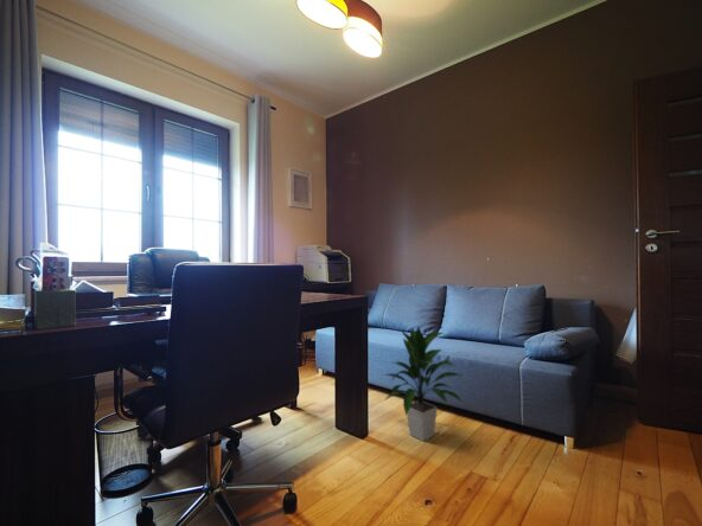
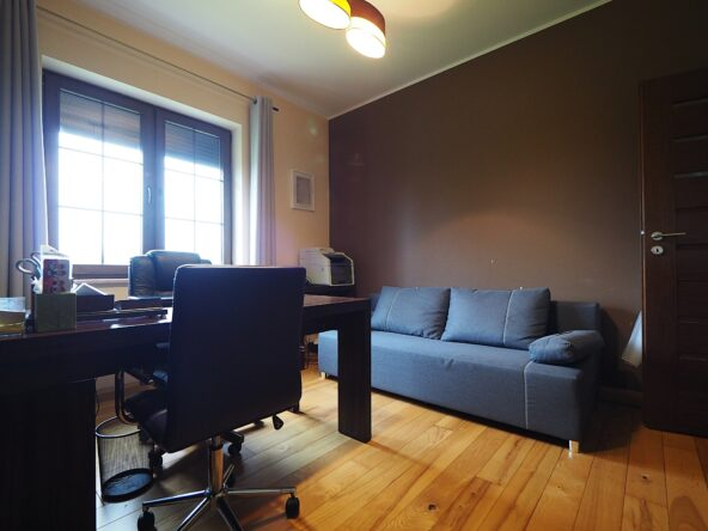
- indoor plant (420, 379)
